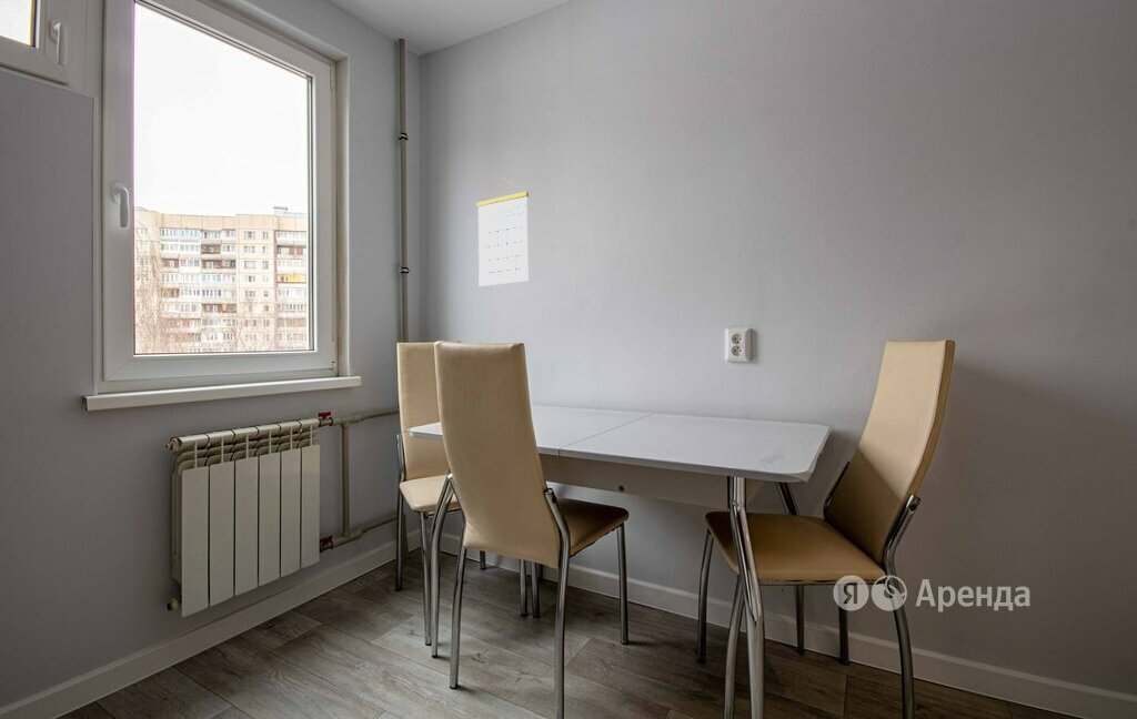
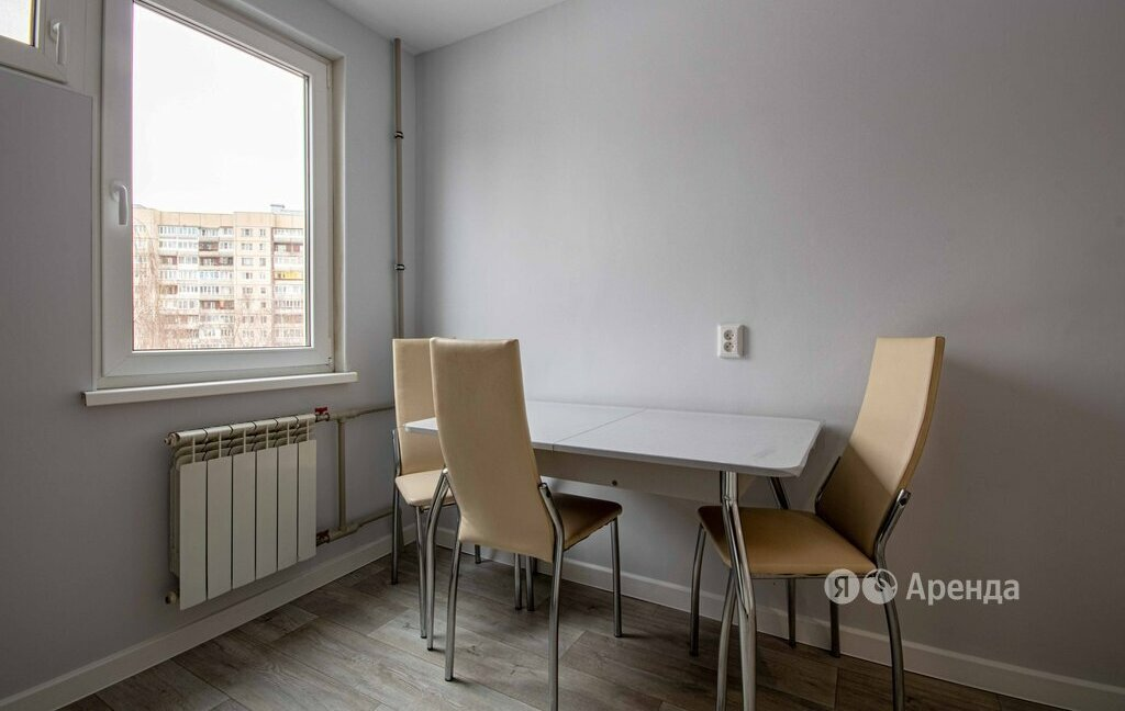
- calendar (502, 230)
